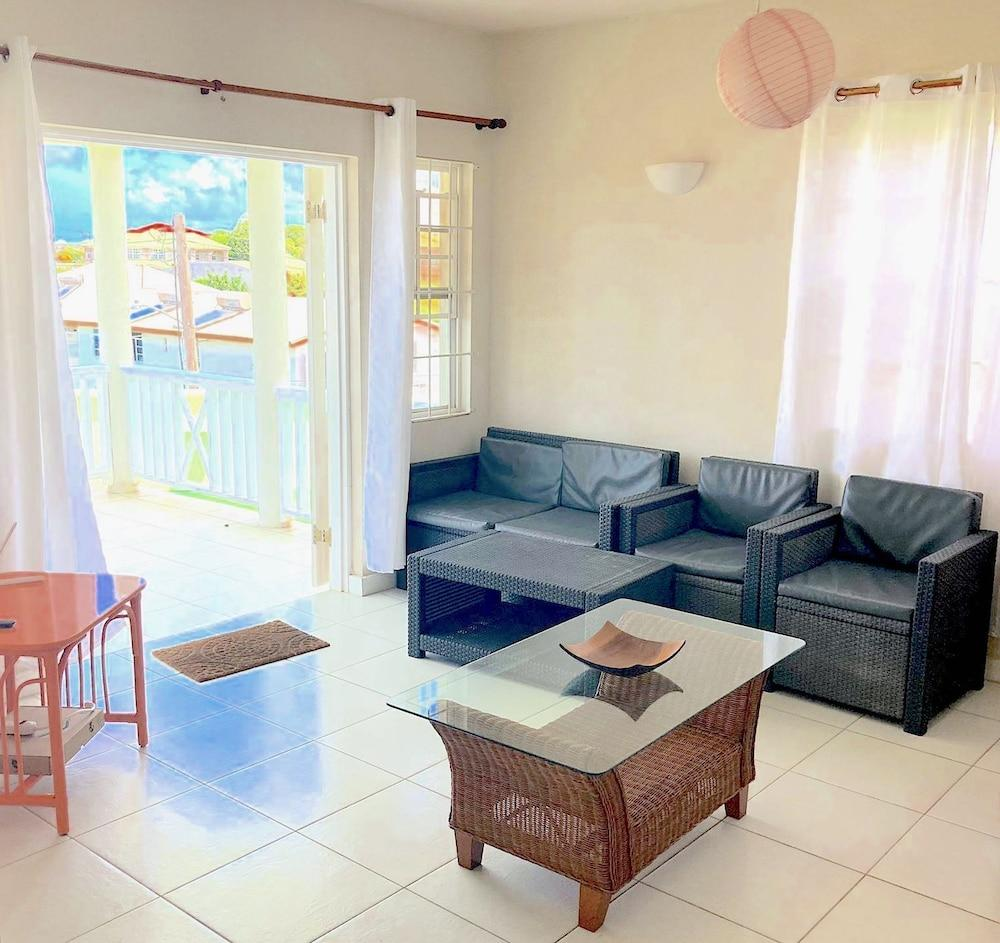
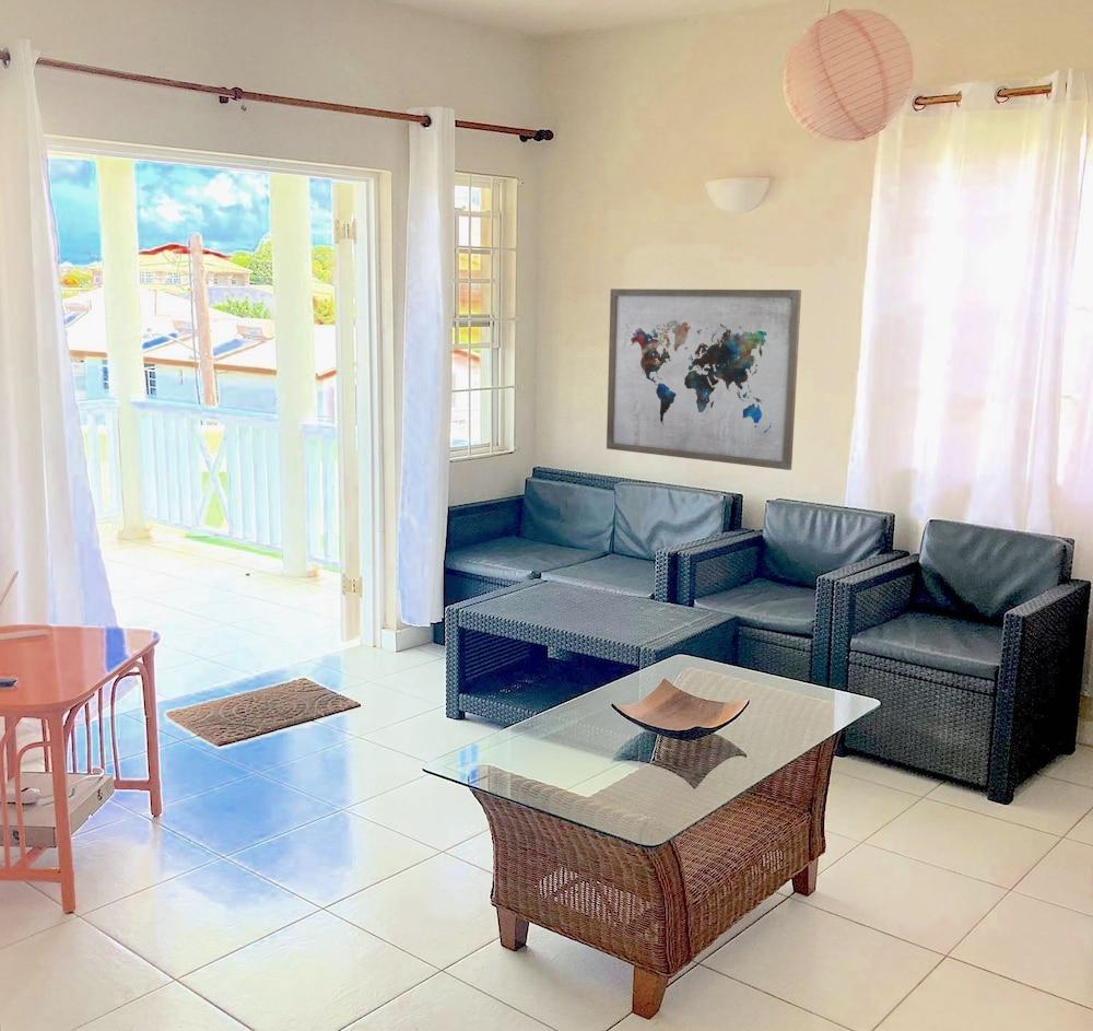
+ wall art (696, 375)
